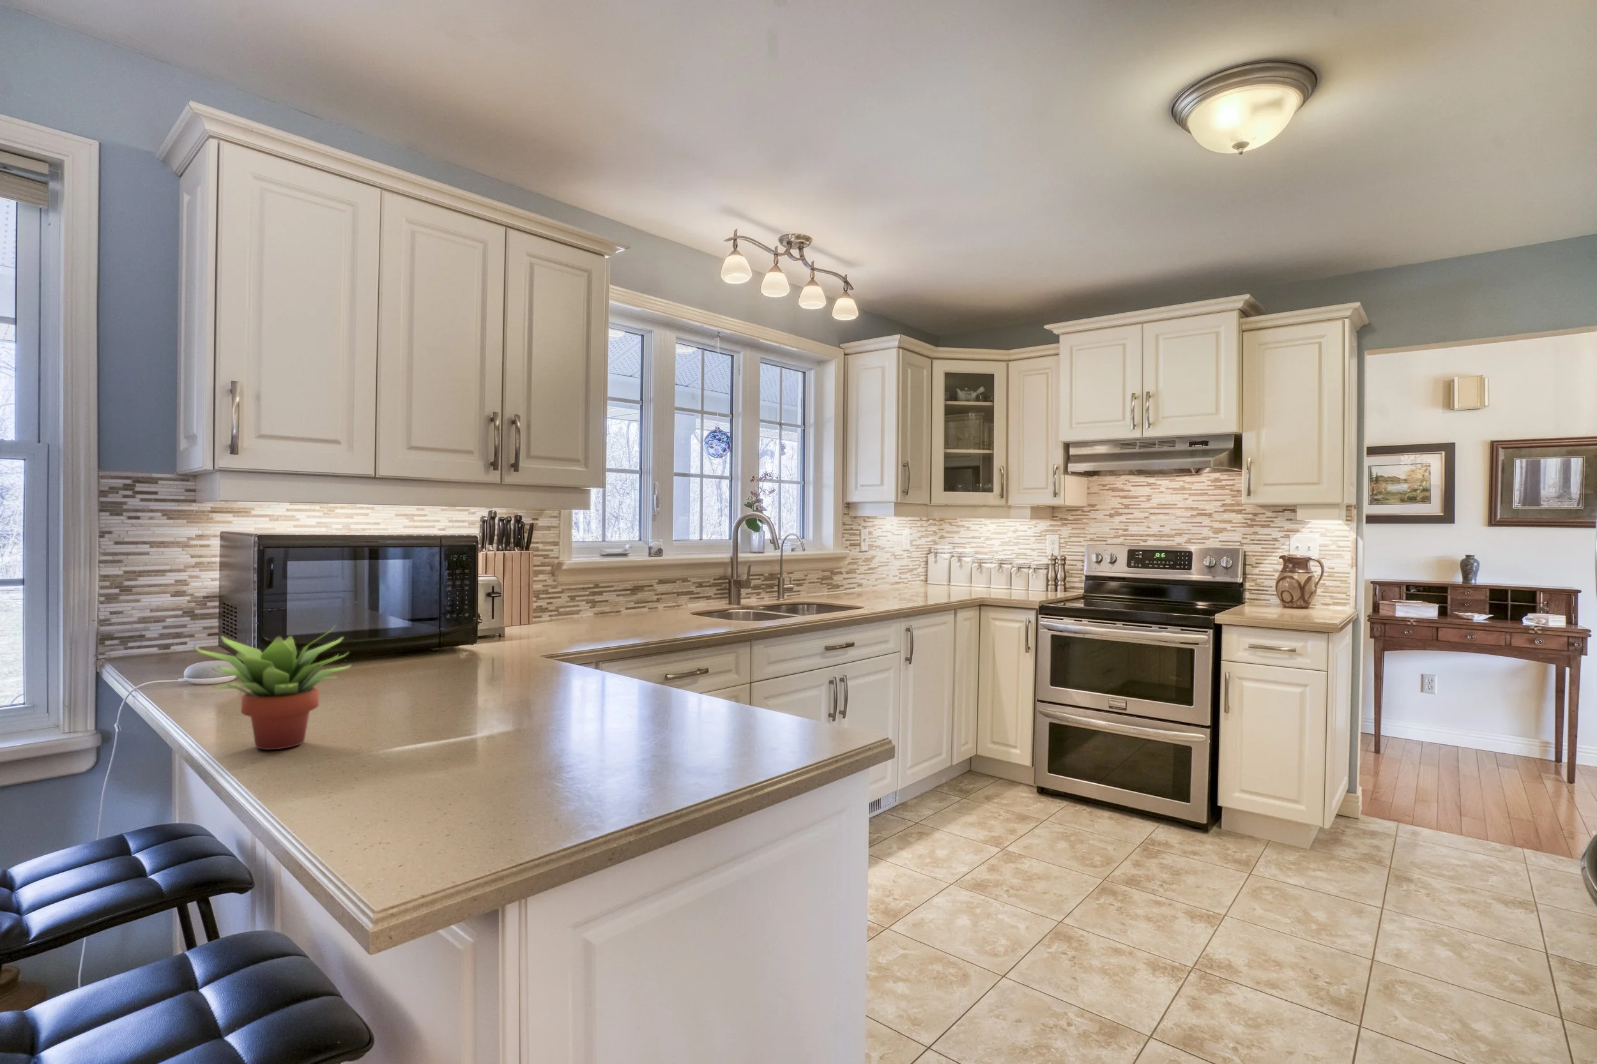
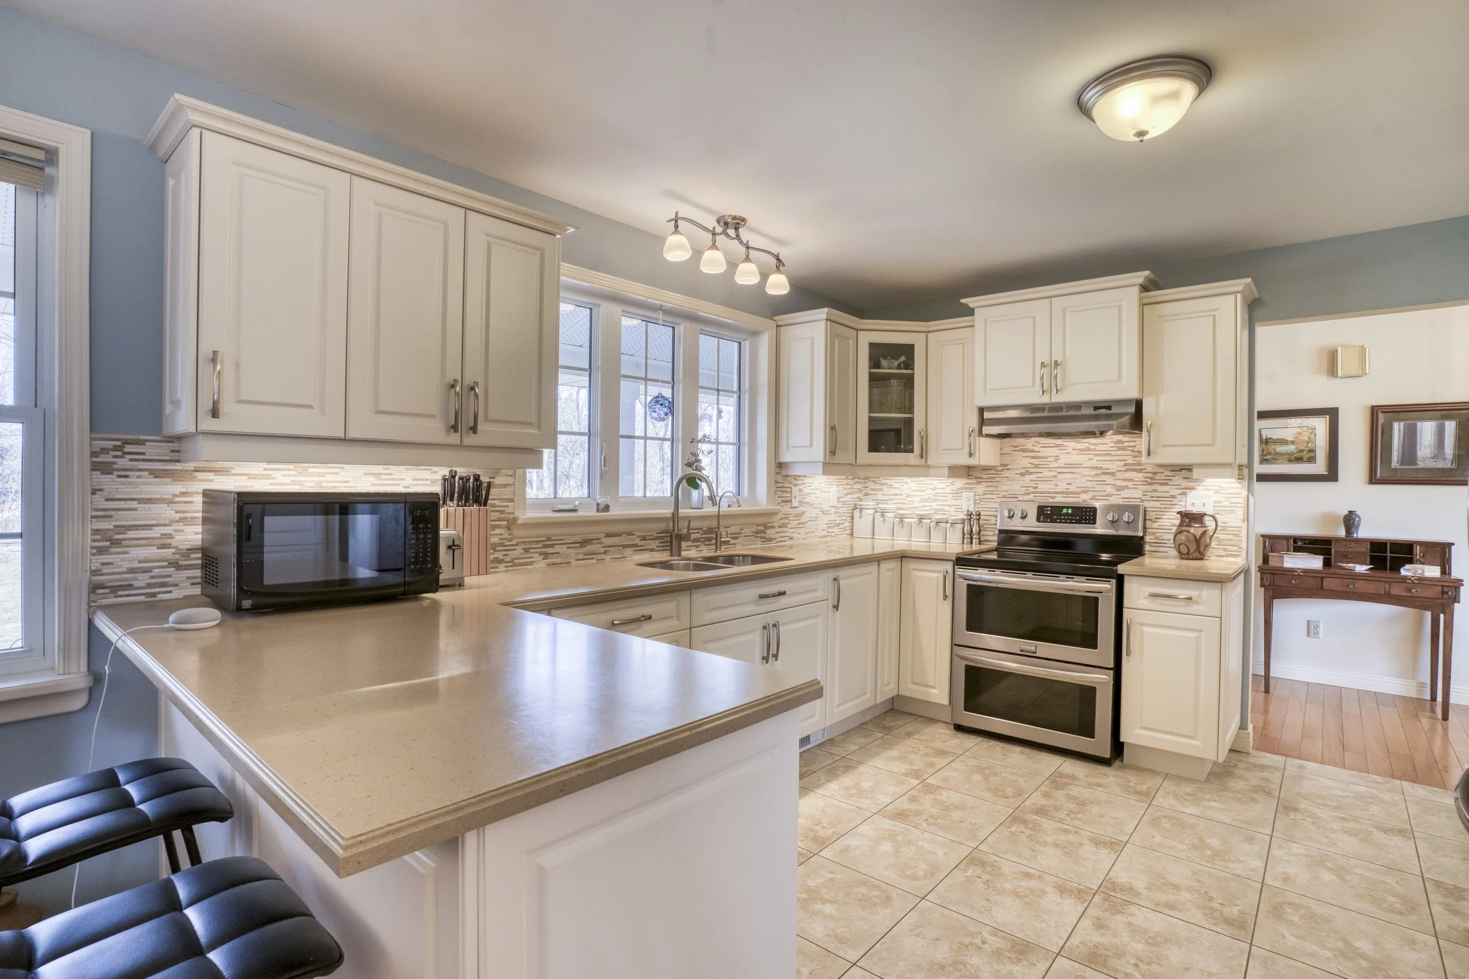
- succulent plant (278, 686)
